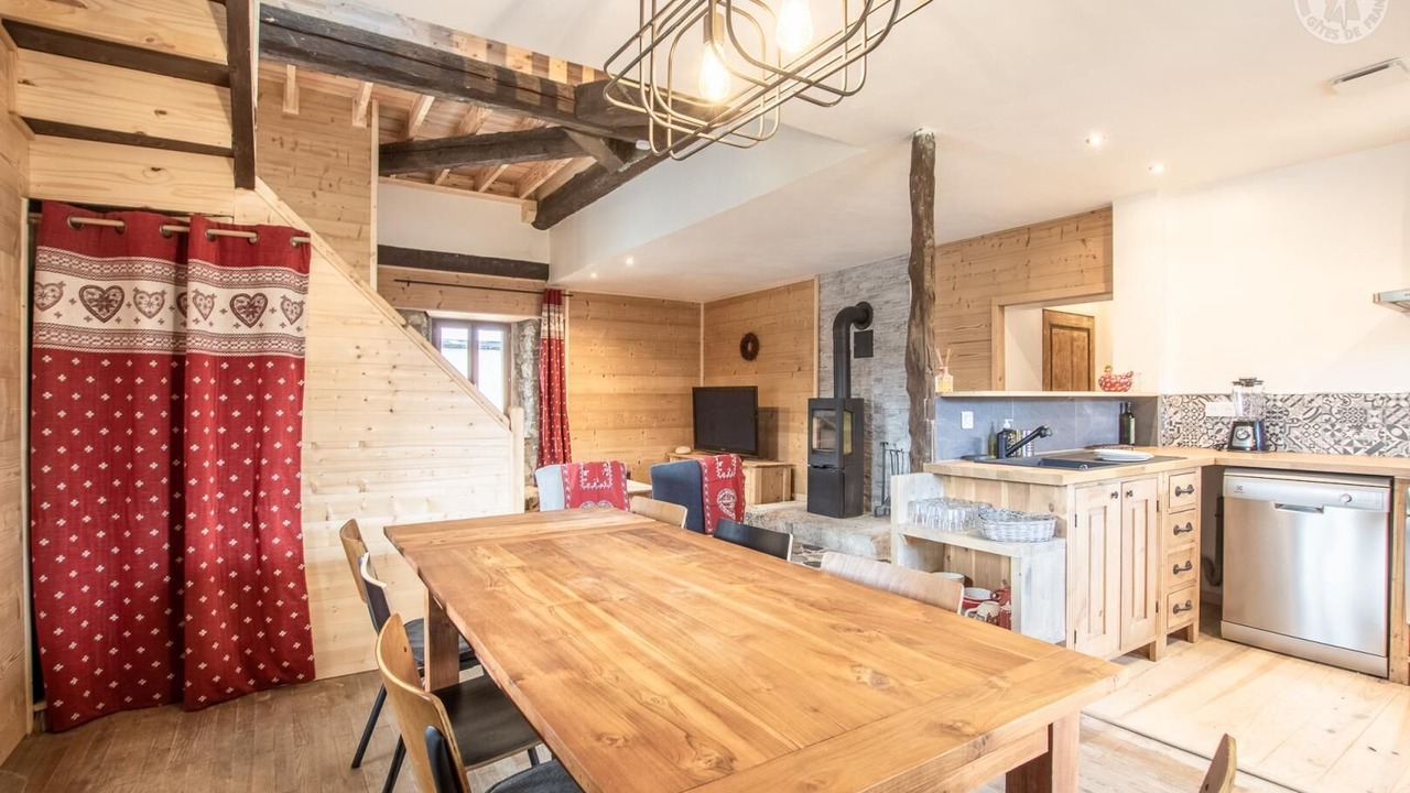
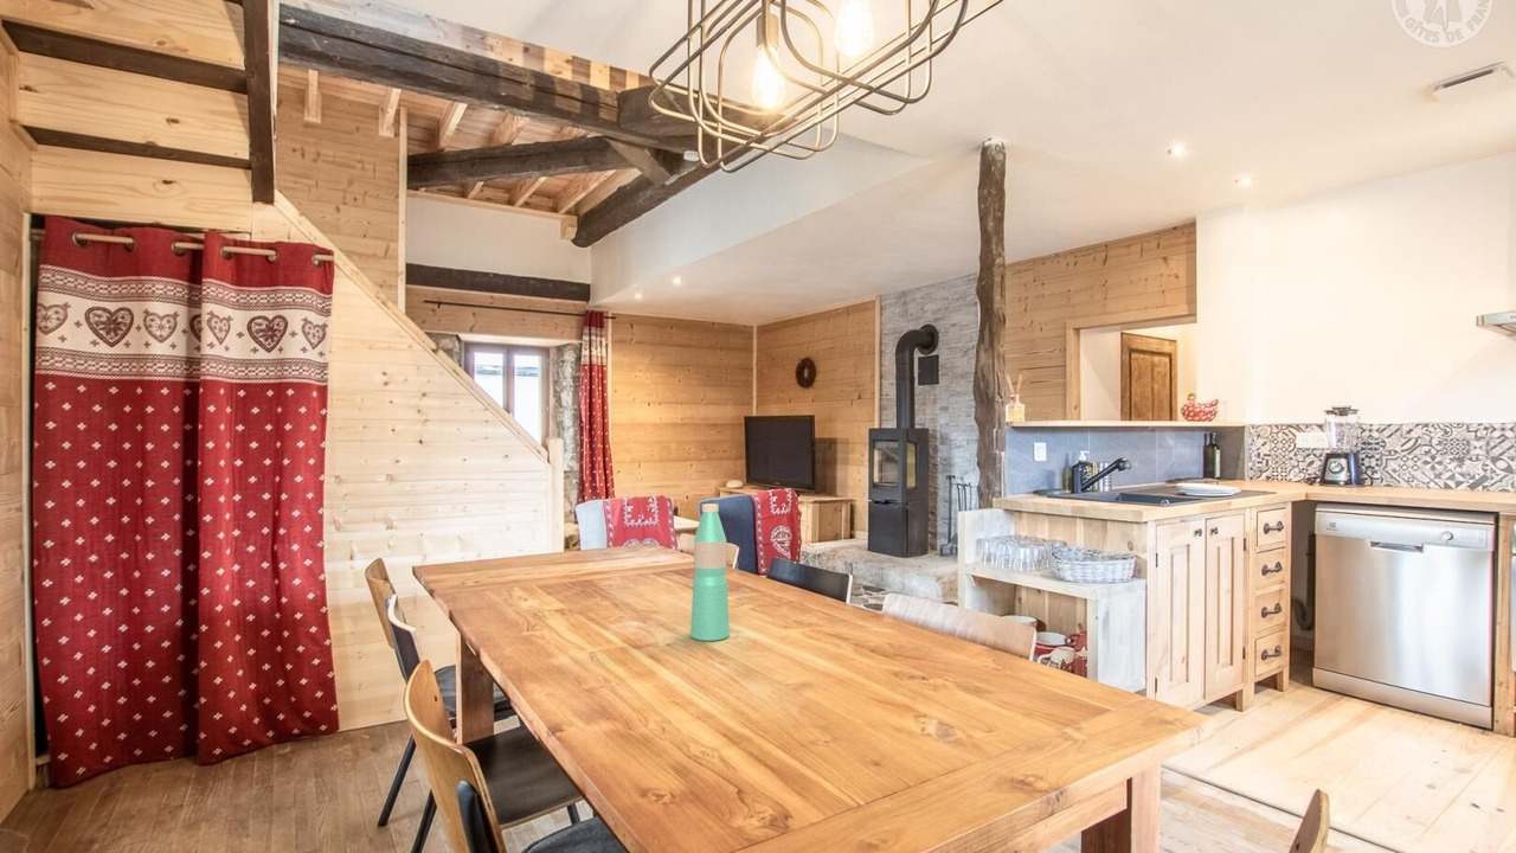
+ water bottle (709, 569)
